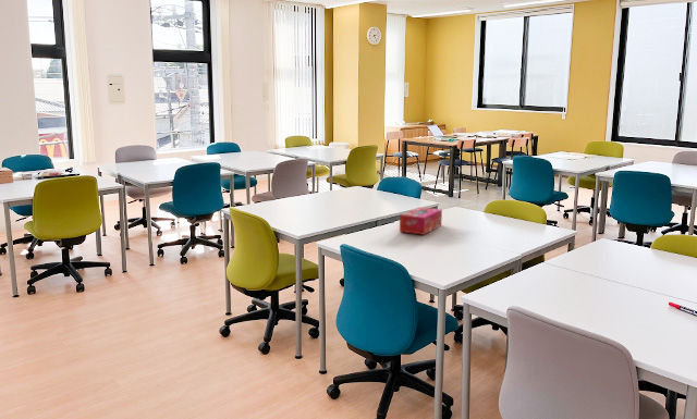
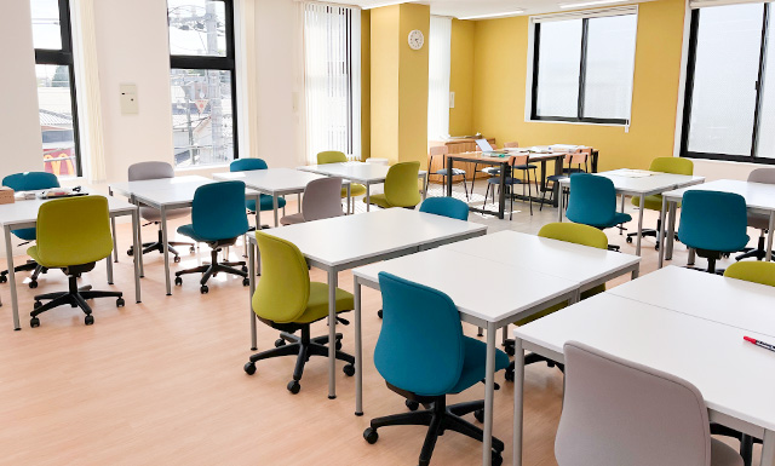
- tissue box (420, 220)
